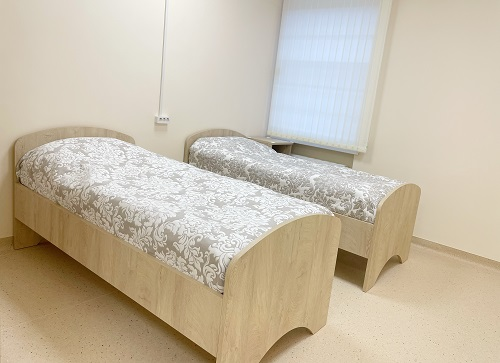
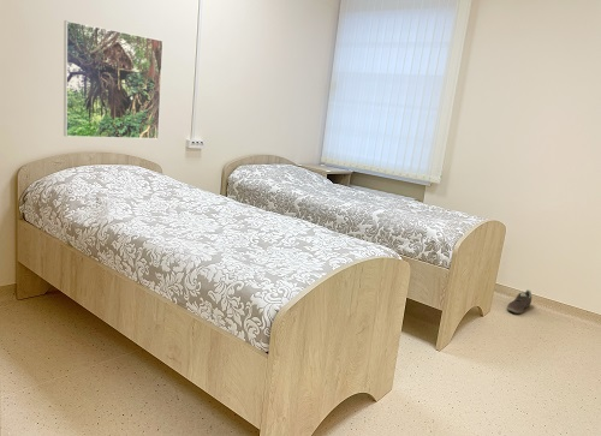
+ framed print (115, 85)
+ sneaker (519, 300)
